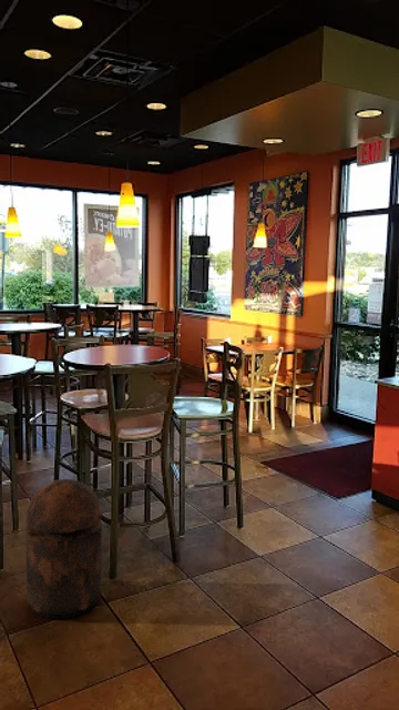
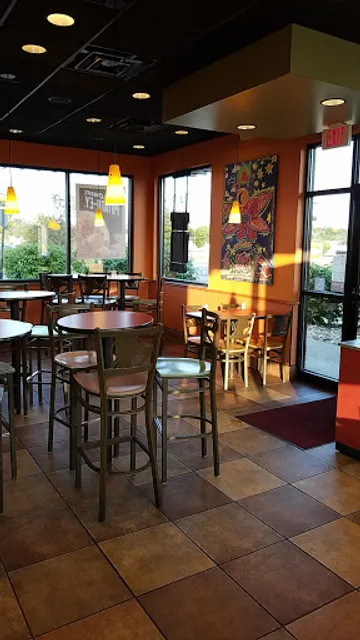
- trash can (64, 540)
